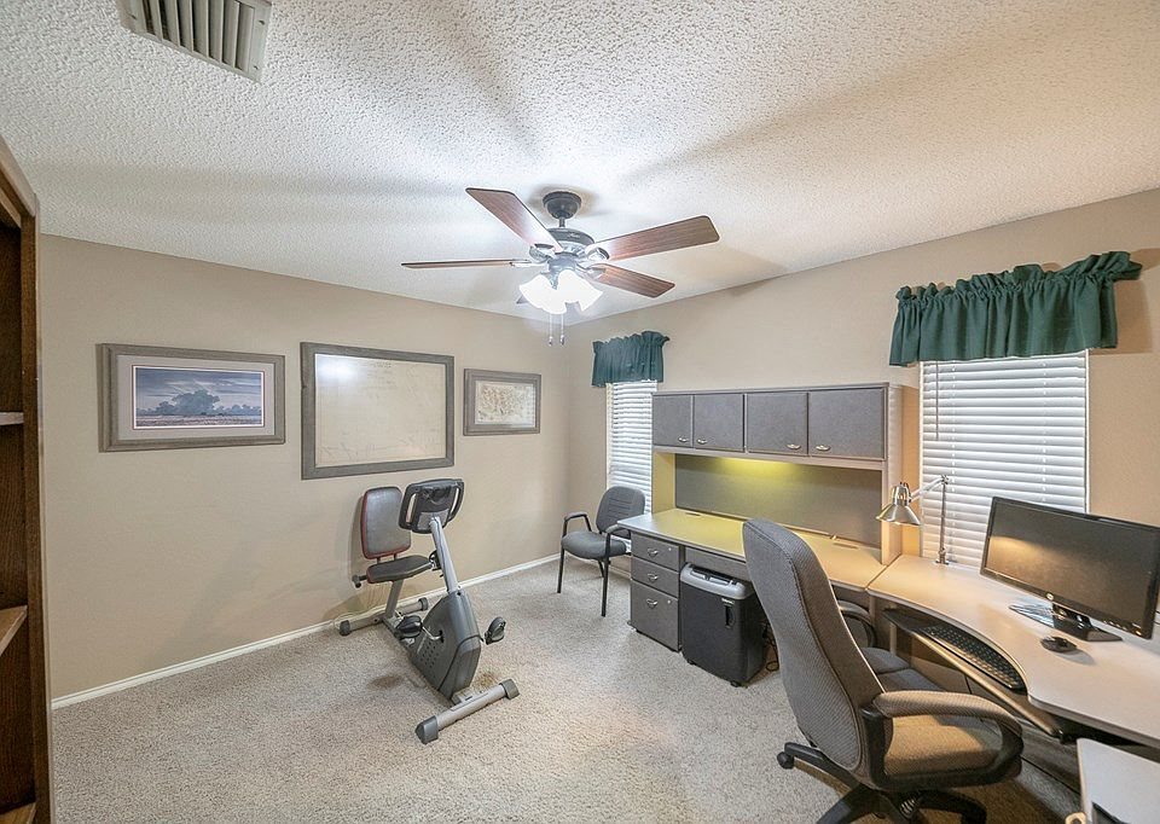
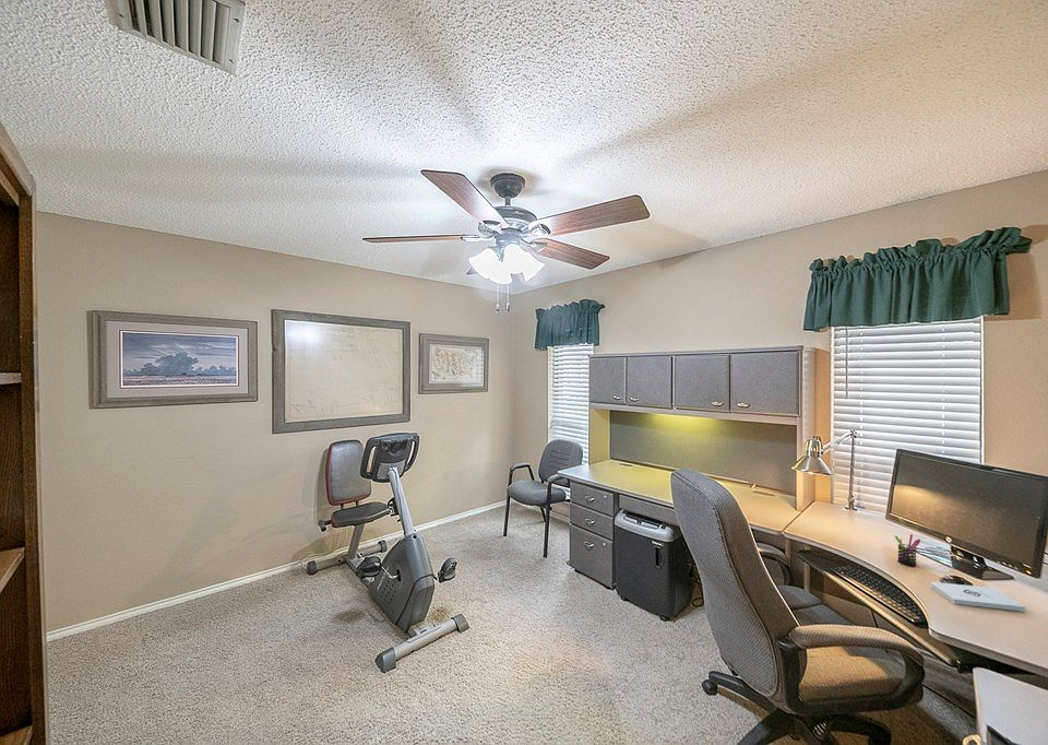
+ pen holder (905, 548)
+ notepad (974, 595)
